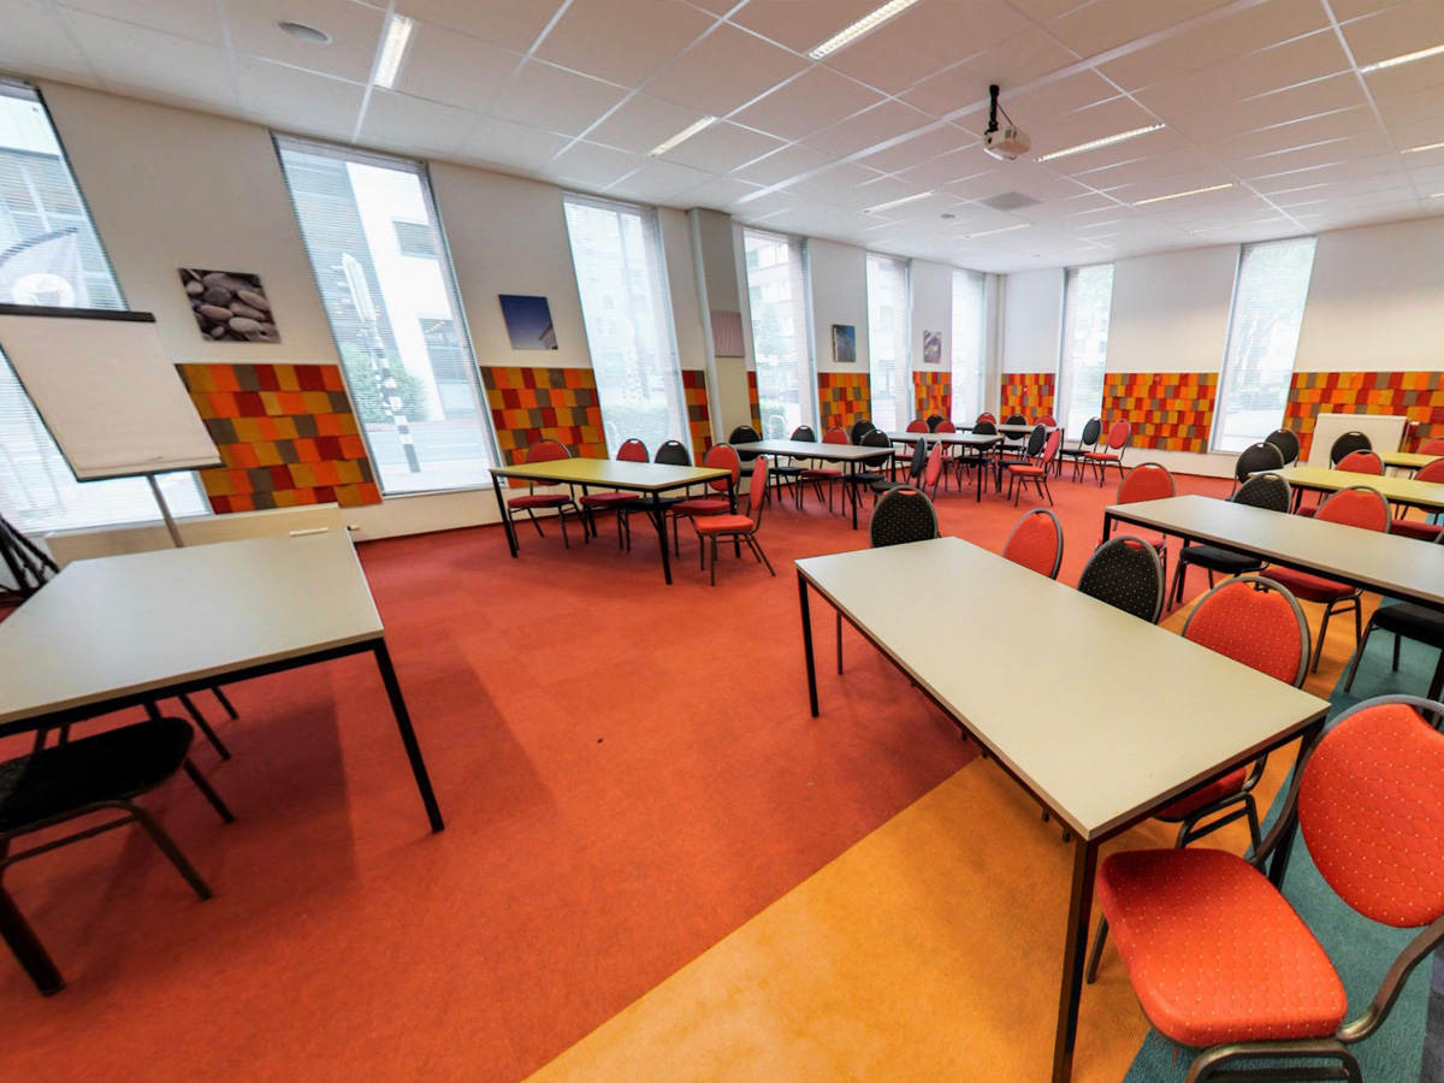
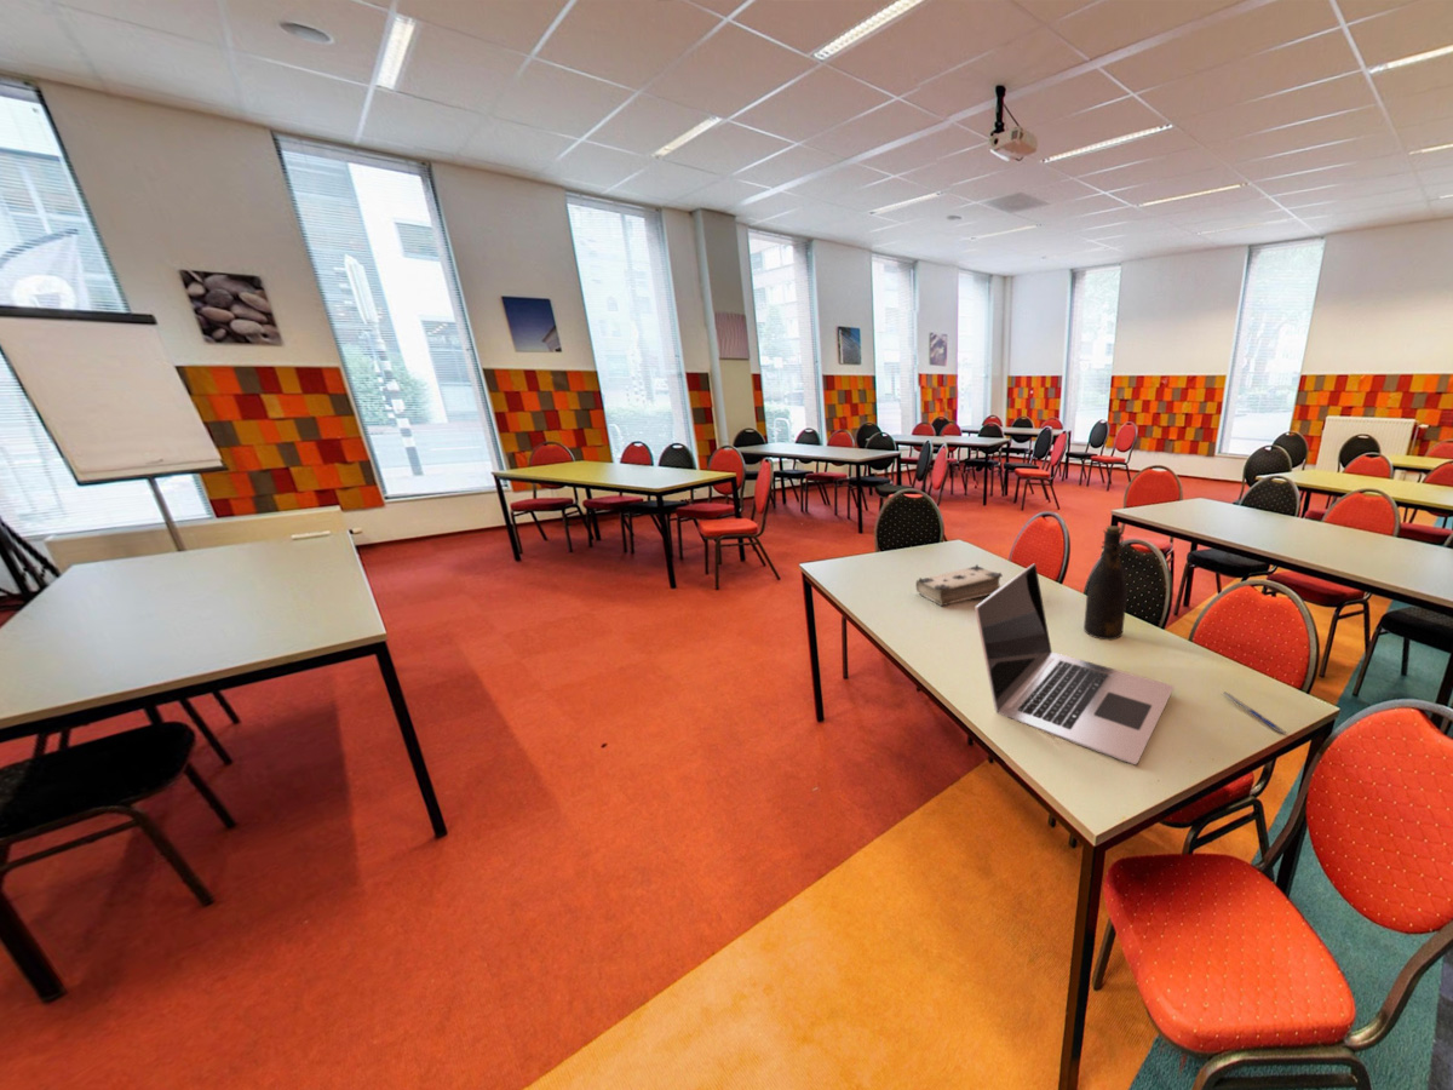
+ bottle (1108, 581)
+ book (958, 584)
+ pen (1251, 711)
+ laptop (1073, 658)
